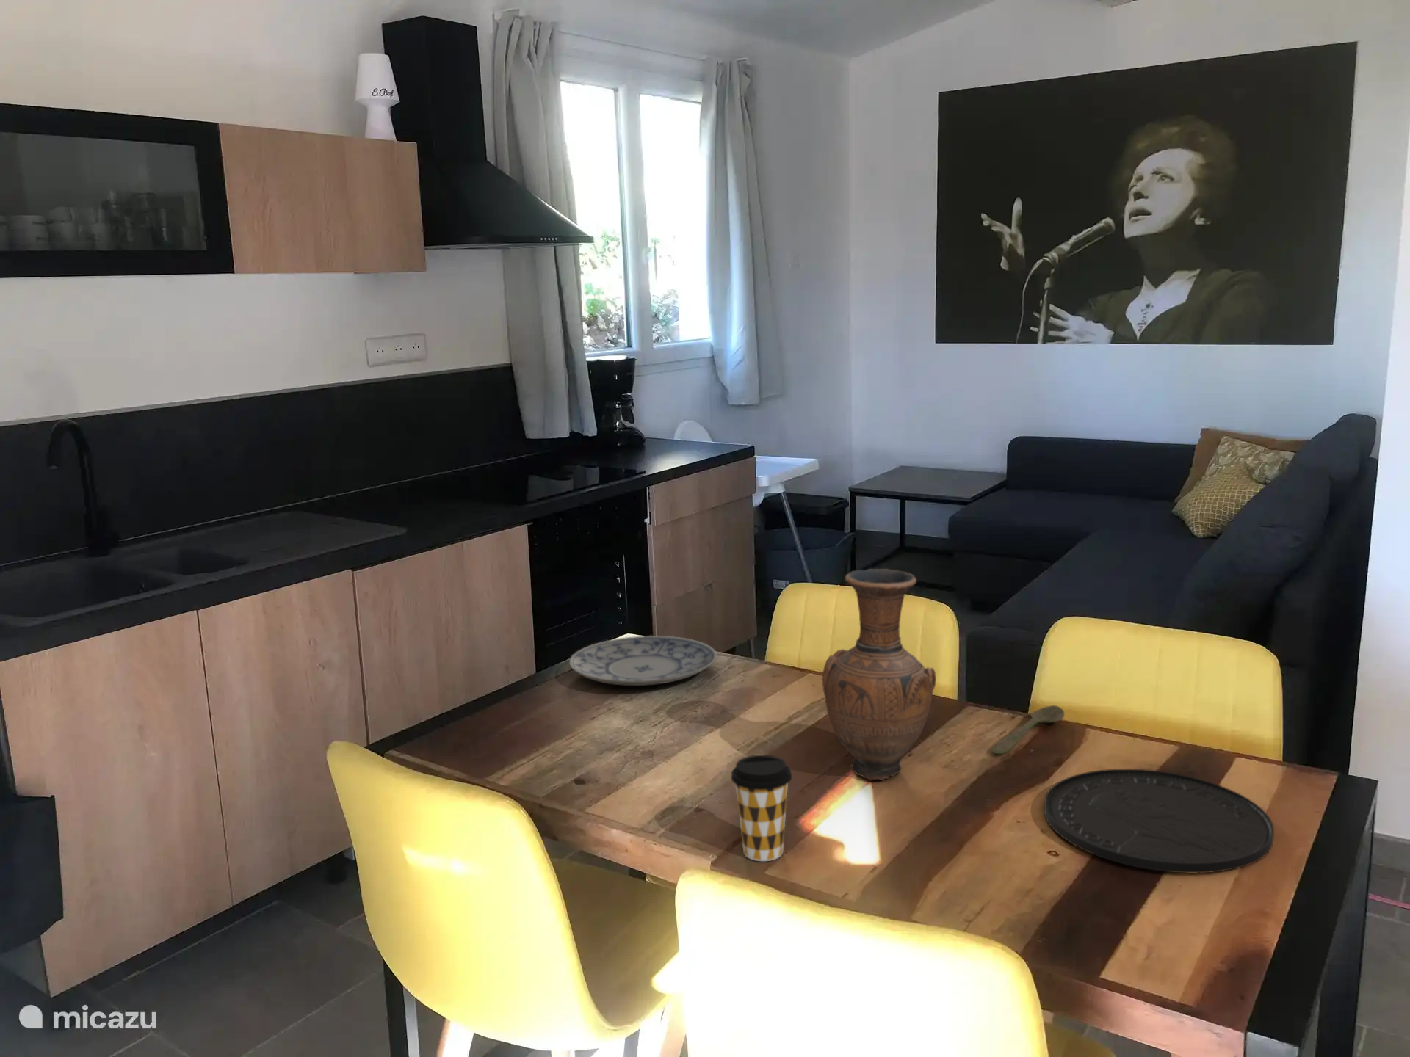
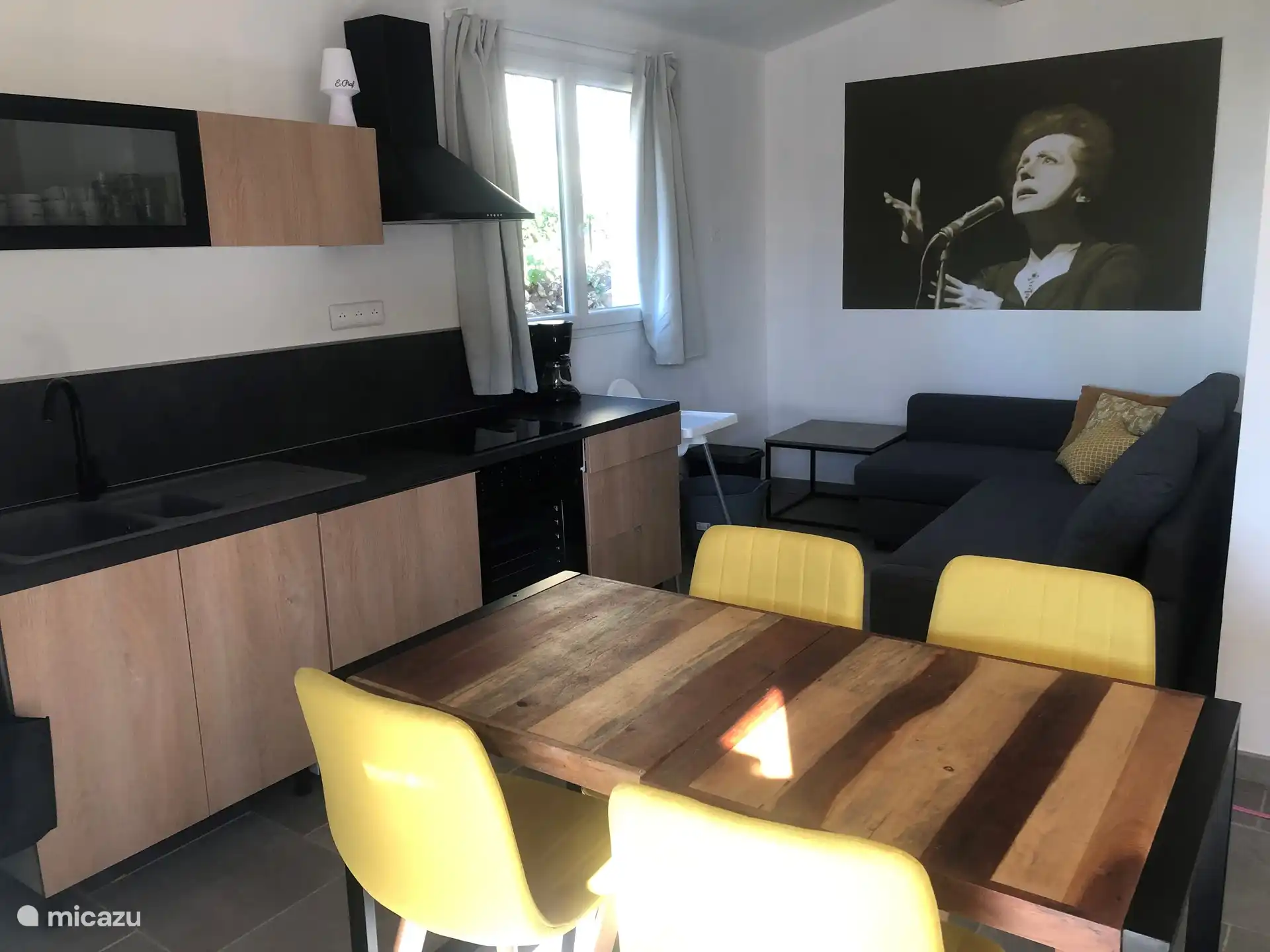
- vase (878, 675)
- coffee cup (762, 808)
- spoon (1027, 728)
- plate (1155, 815)
- plate (643, 664)
